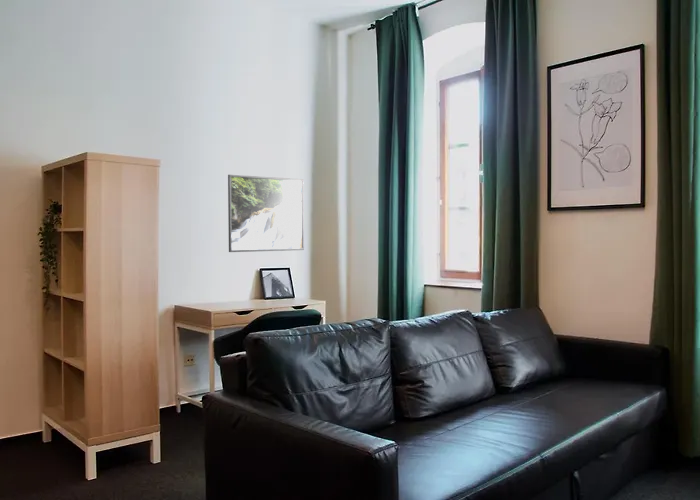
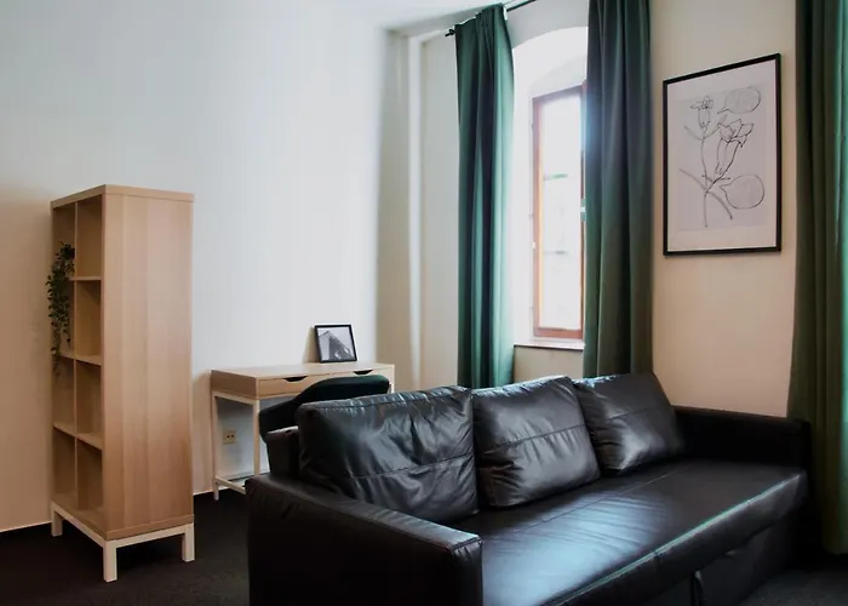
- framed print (267, 214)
